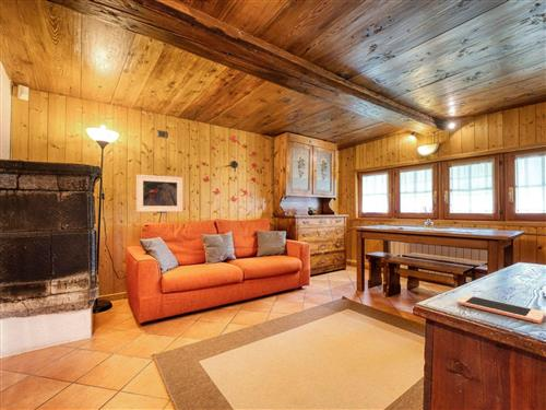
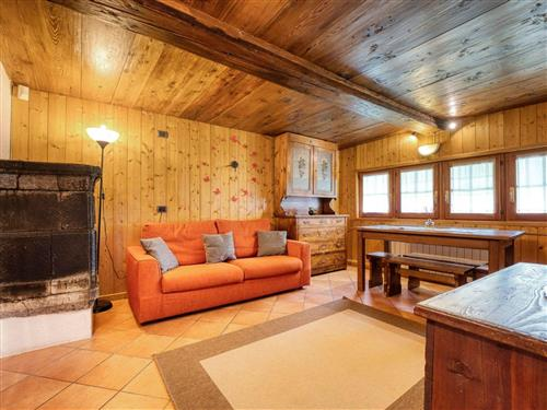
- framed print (161, 194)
- cell phone (498, 307)
